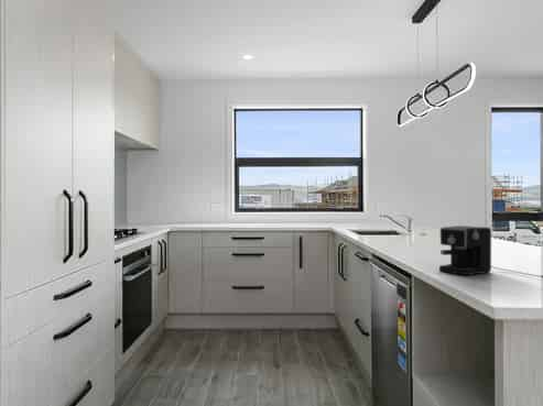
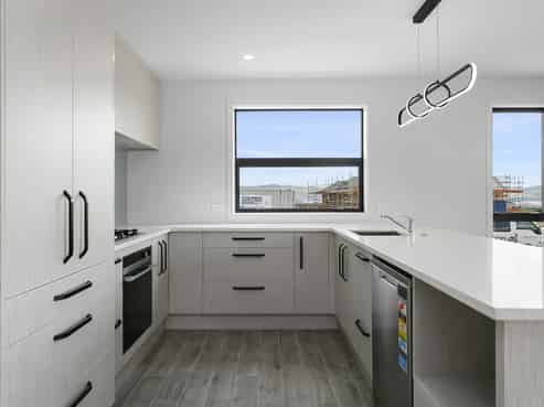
- coffee maker (489, 251)
